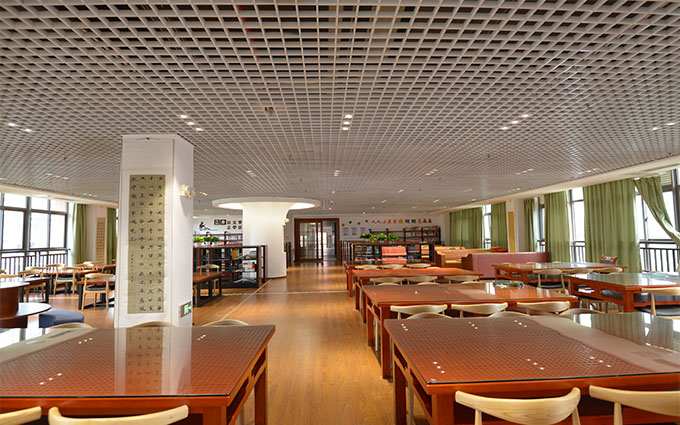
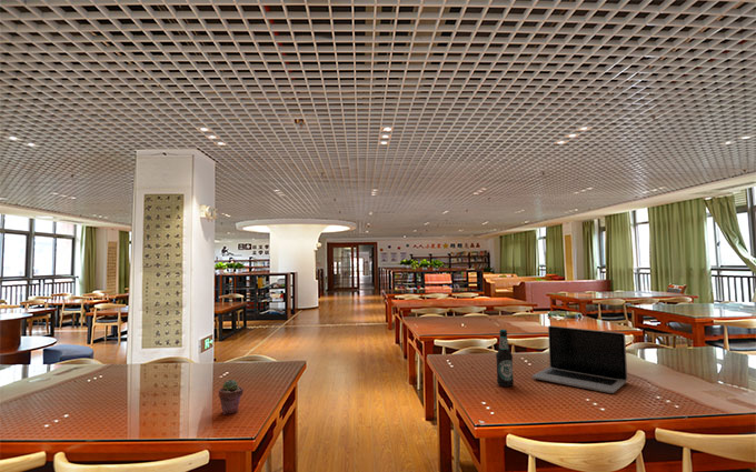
+ potted succulent (230, 395)
+ laptop (577, 356)
+ bottle (504, 356)
